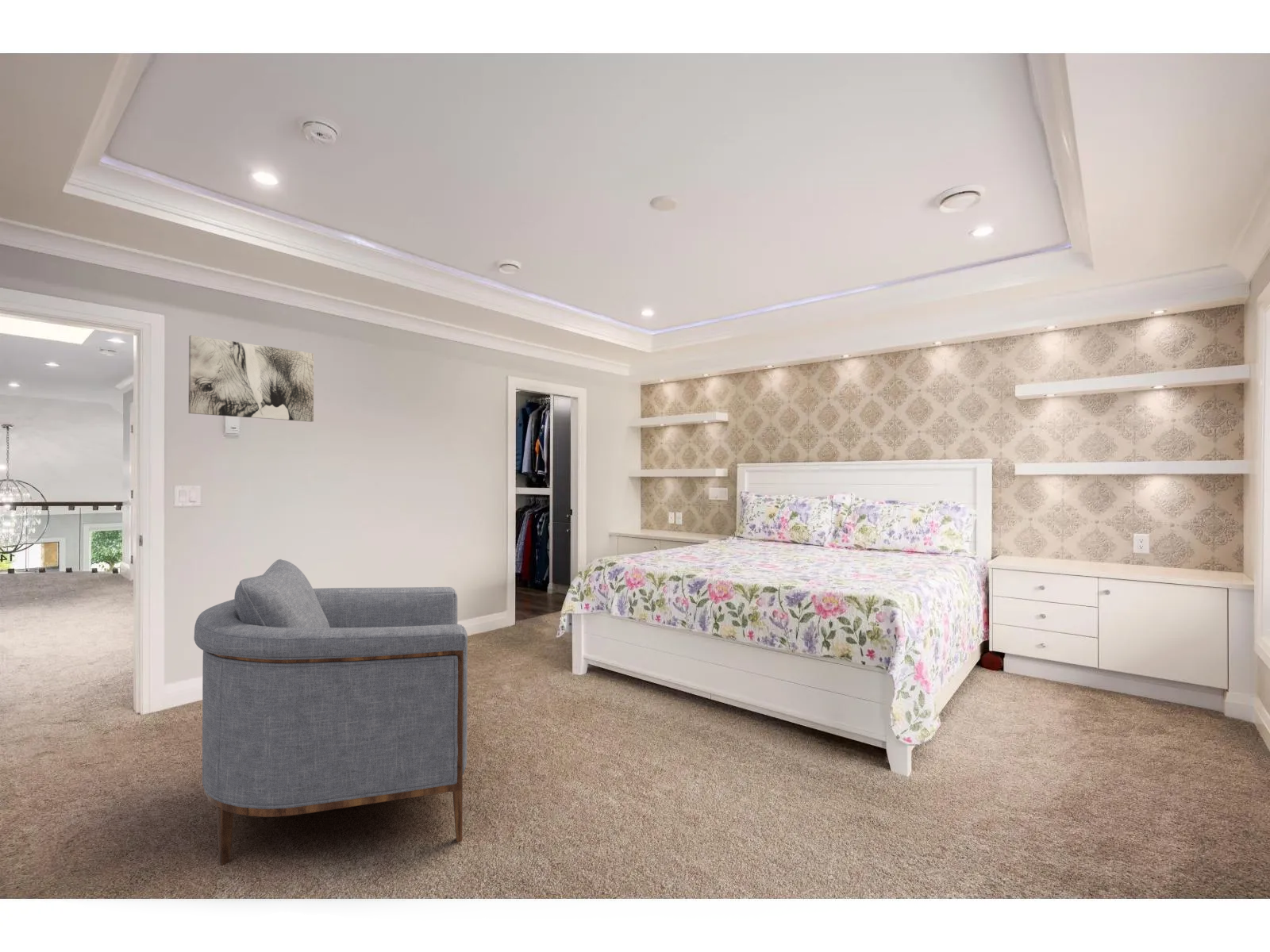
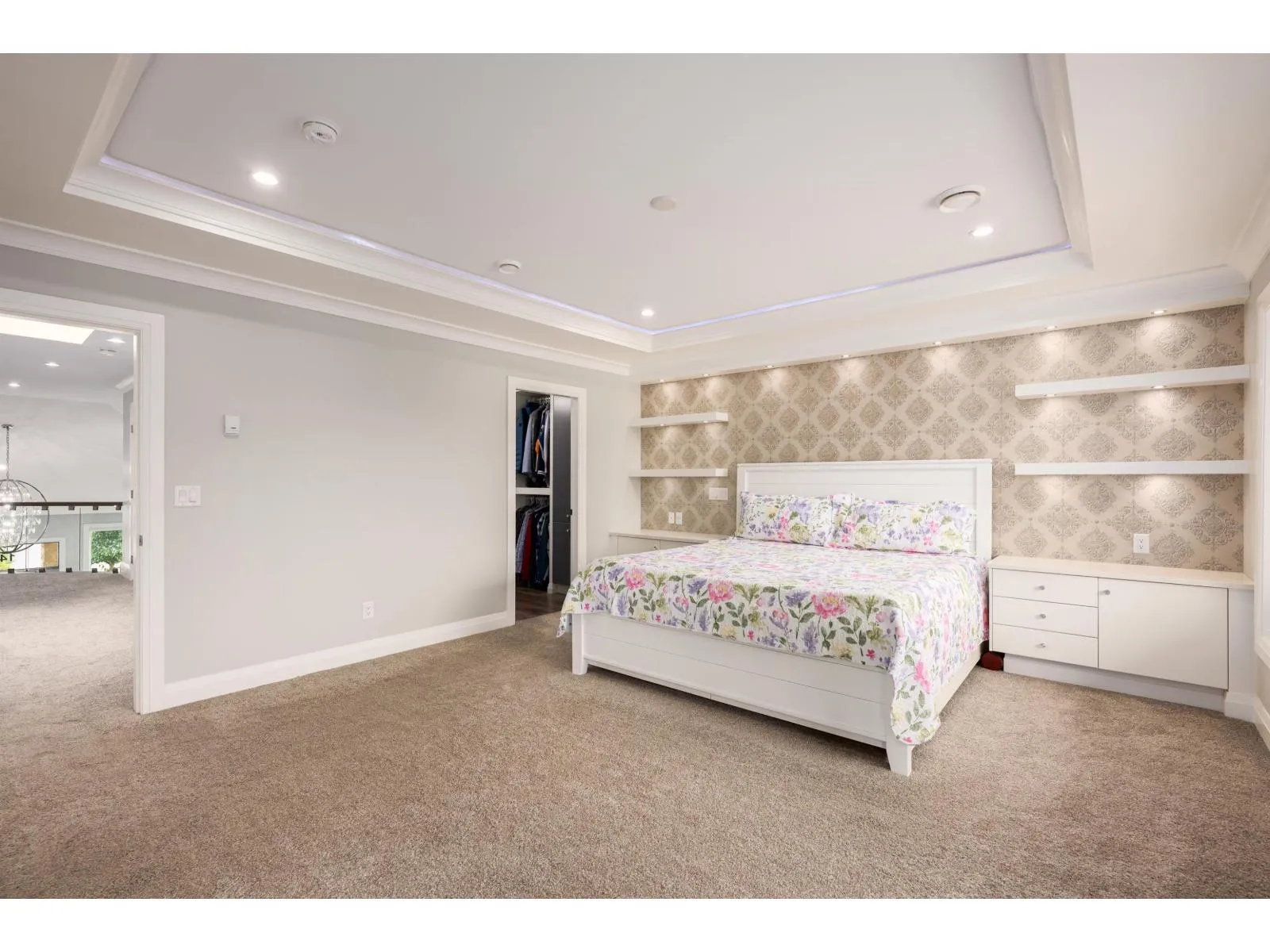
- armchair (339, 683)
- wall art (255, 381)
